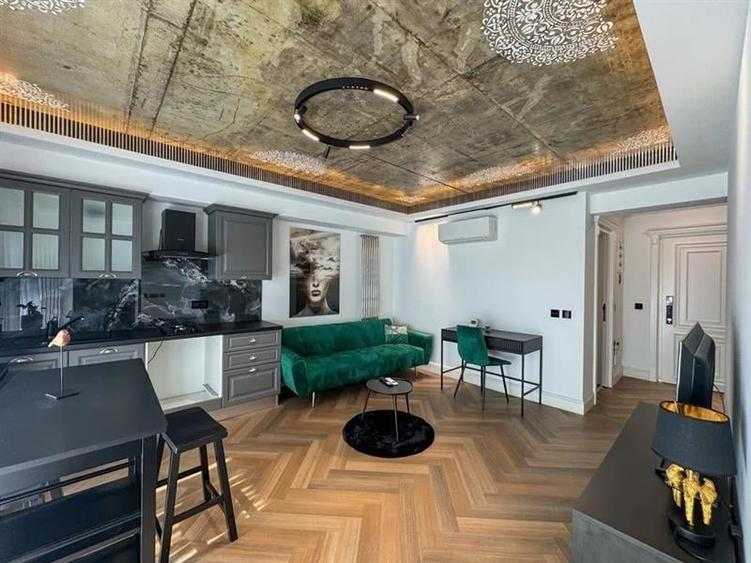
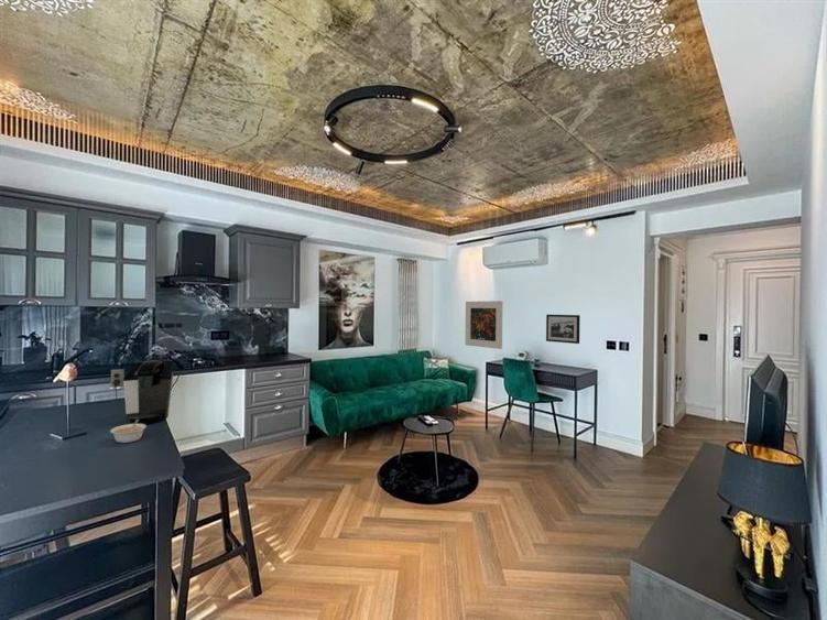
+ picture frame (562, 328)
+ coffee maker (137, 390)
+ legume (128, 432)
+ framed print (482, 324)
